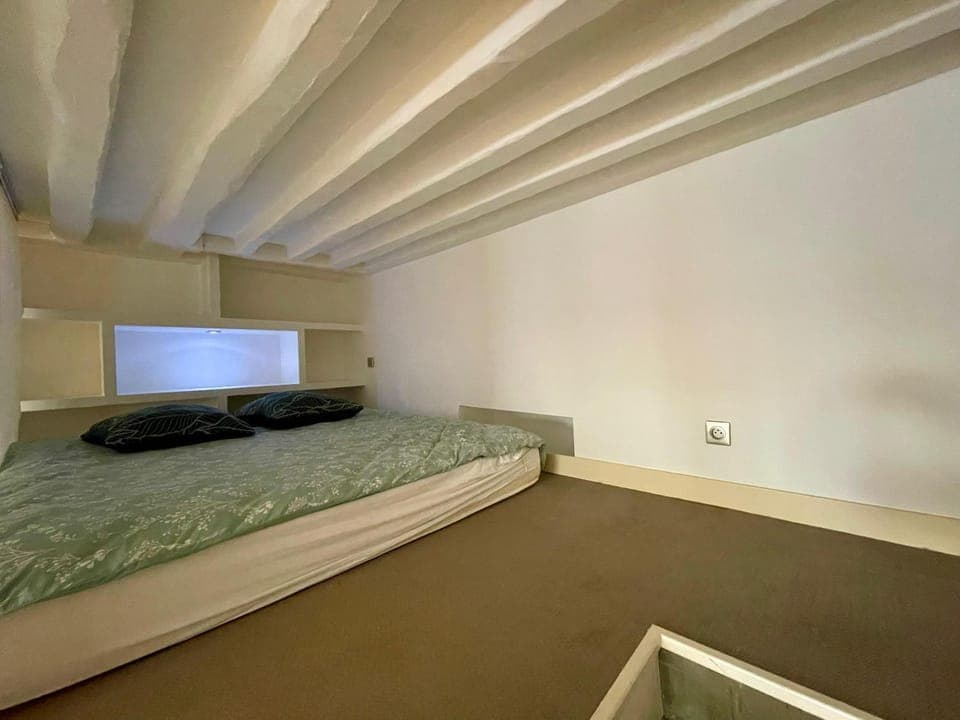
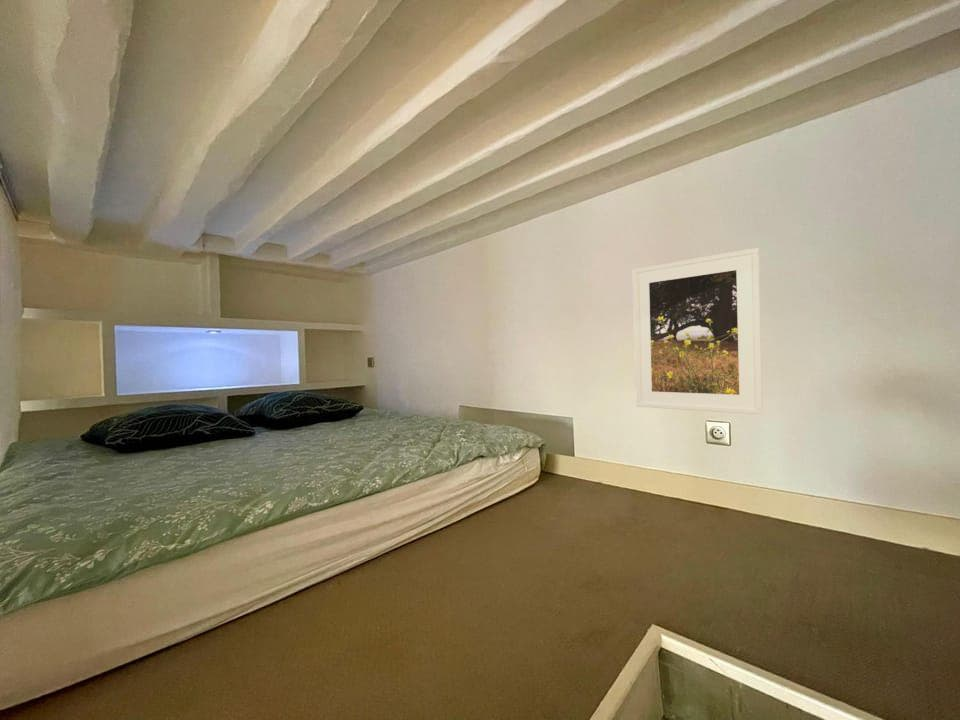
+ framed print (691, 335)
